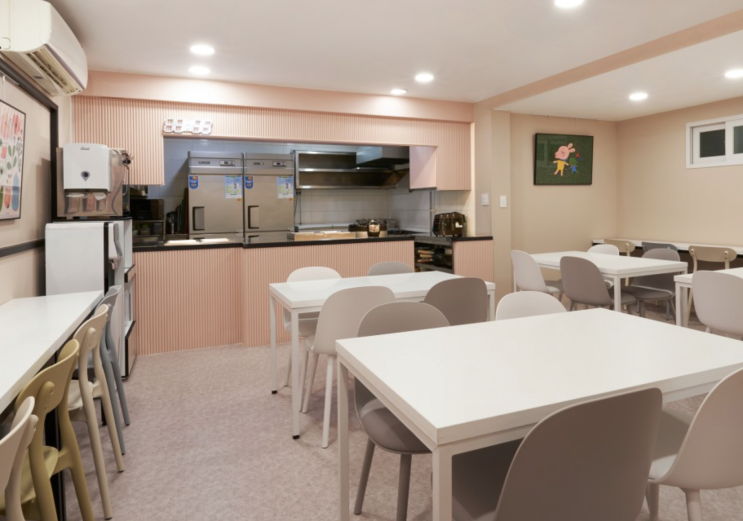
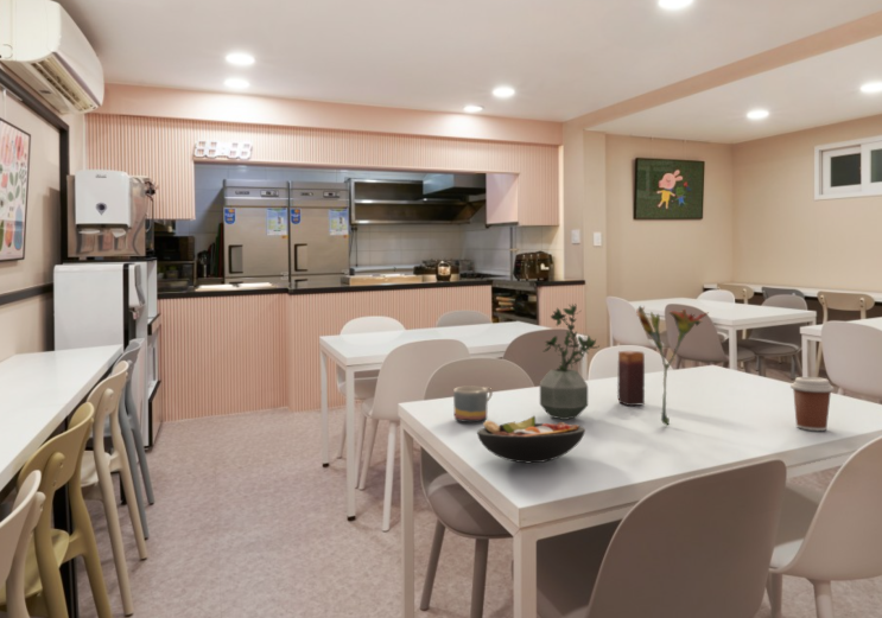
+ potted plant (569, 359)
+ mug (475, 403)
+ candle (630, 377)
+ flower (668, 365)
+ coffee cup (811, 403)
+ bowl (532, 441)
